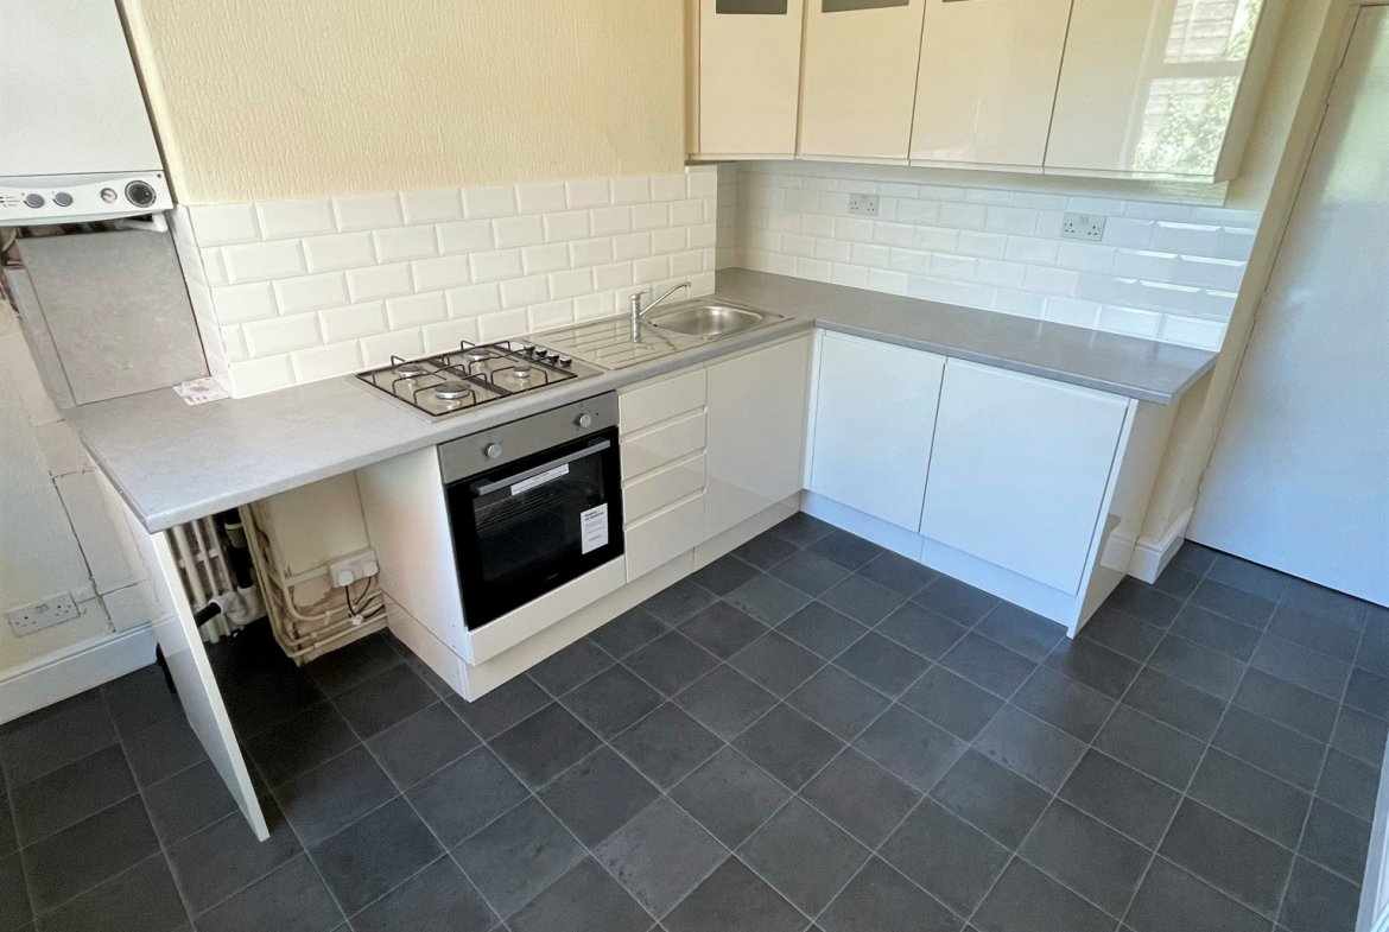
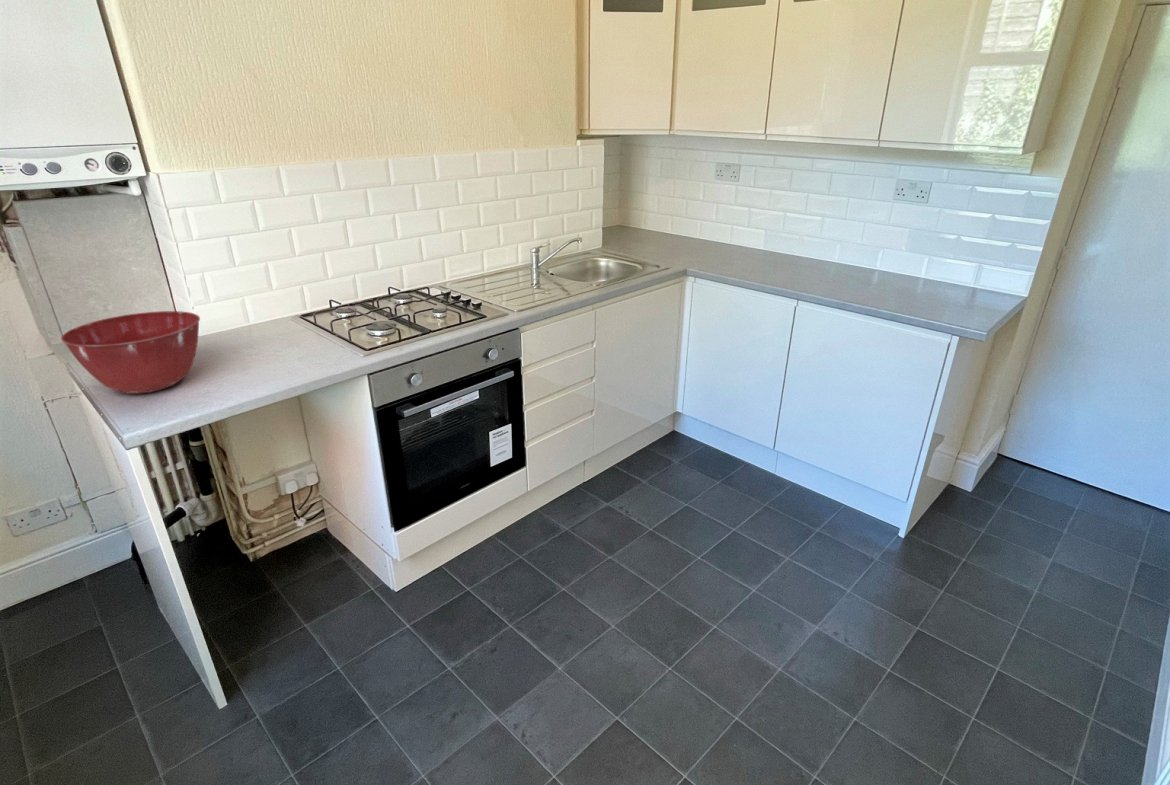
+ mixing bowl (141, 355)
